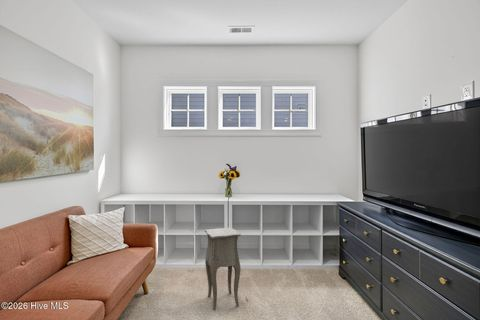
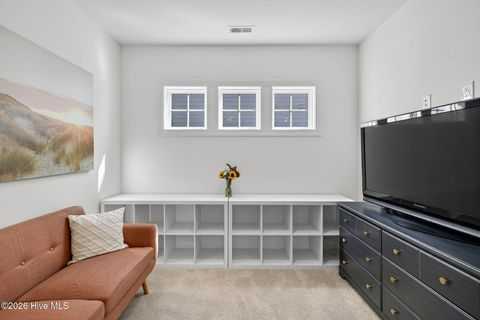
- side table (222, 265)
